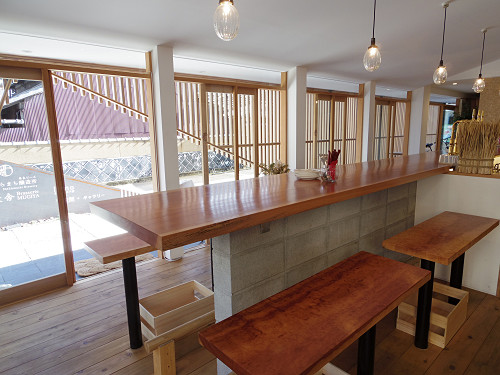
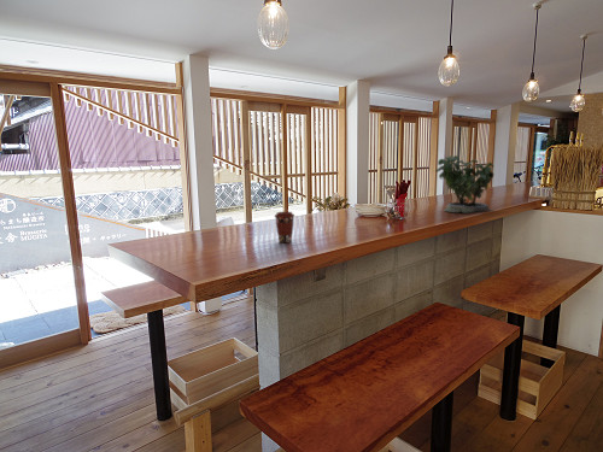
+ potted plant (463, 181)
+ coffee cup (285, 227)
